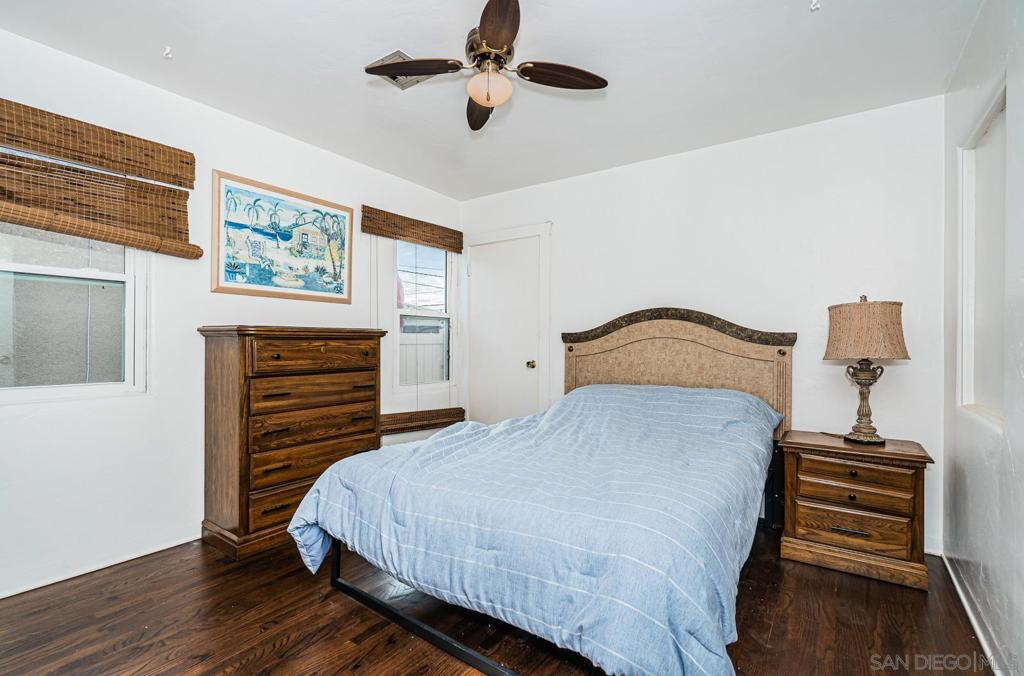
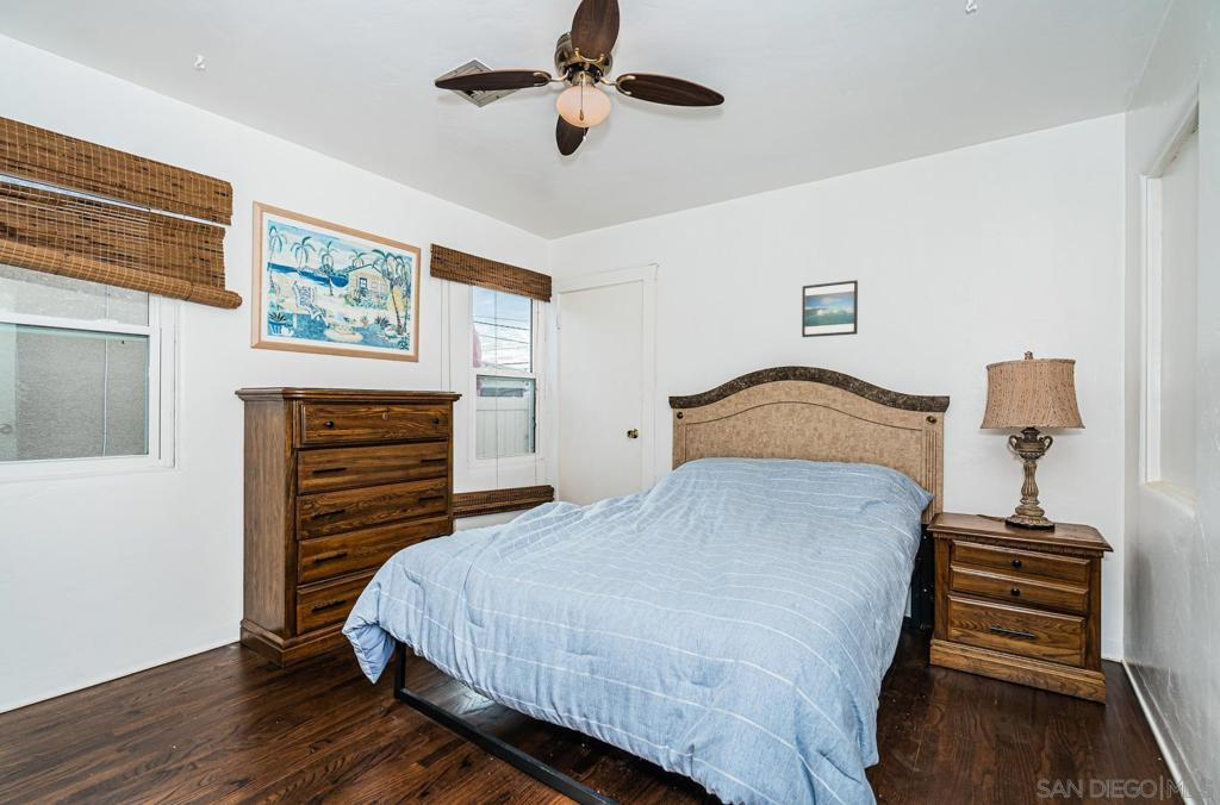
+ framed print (829, 308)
